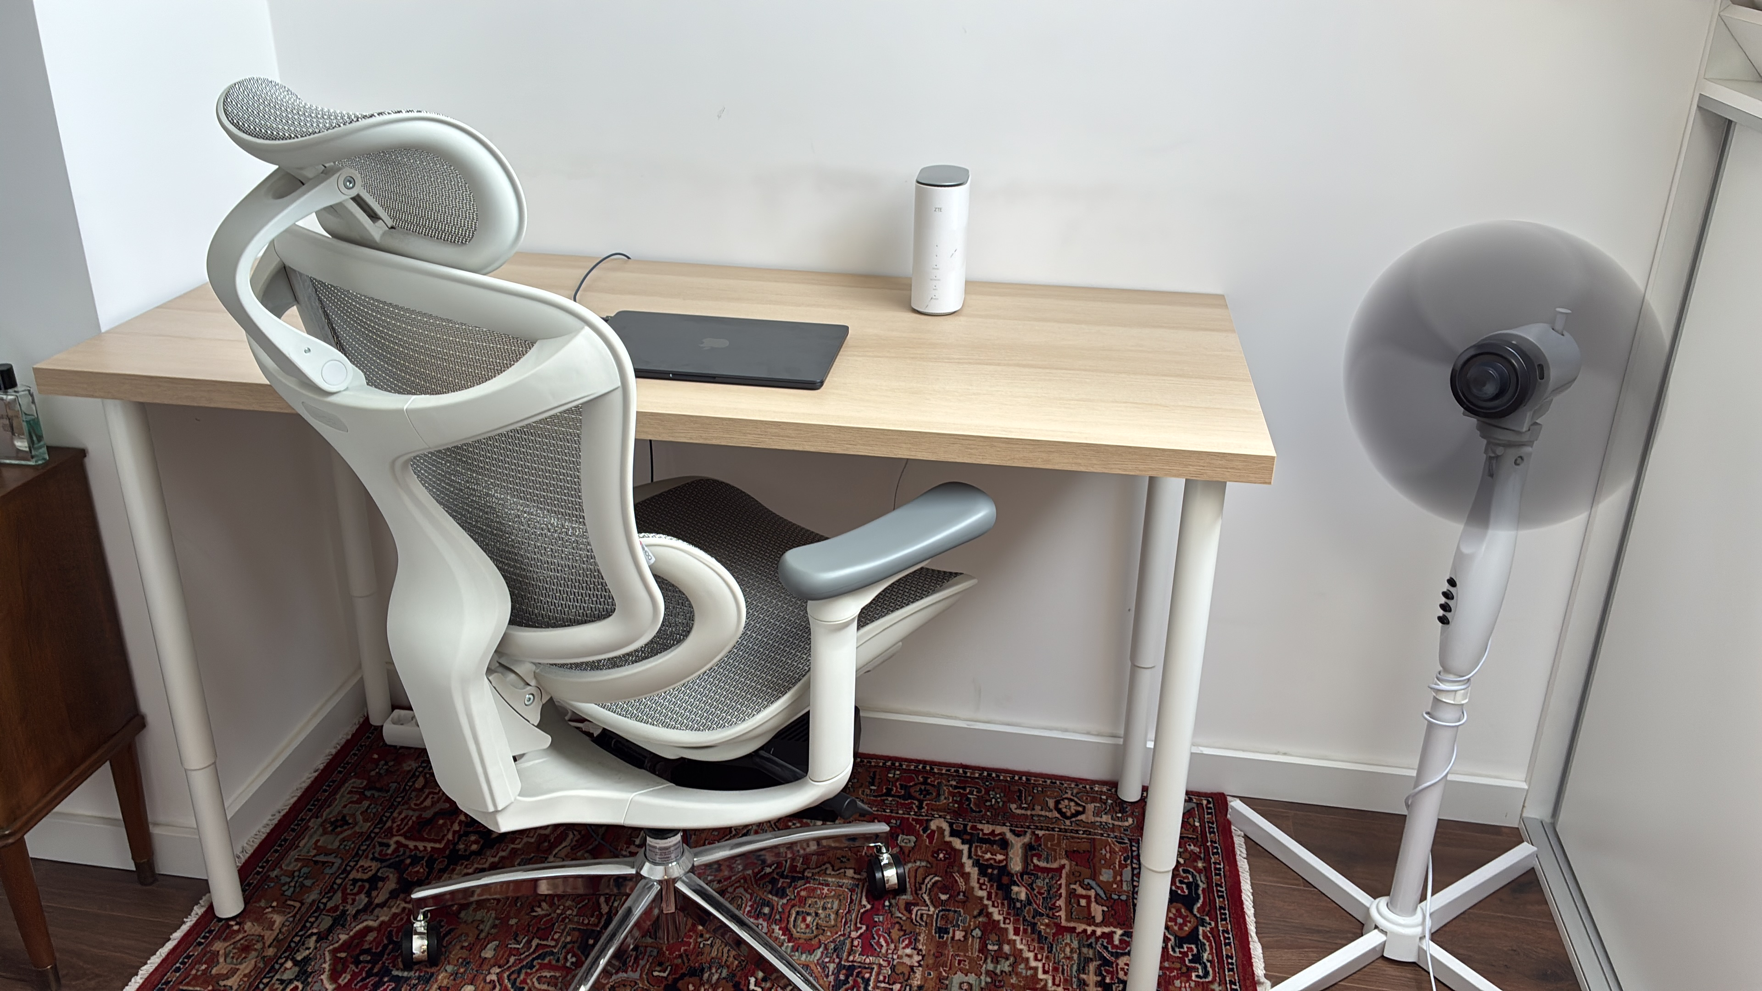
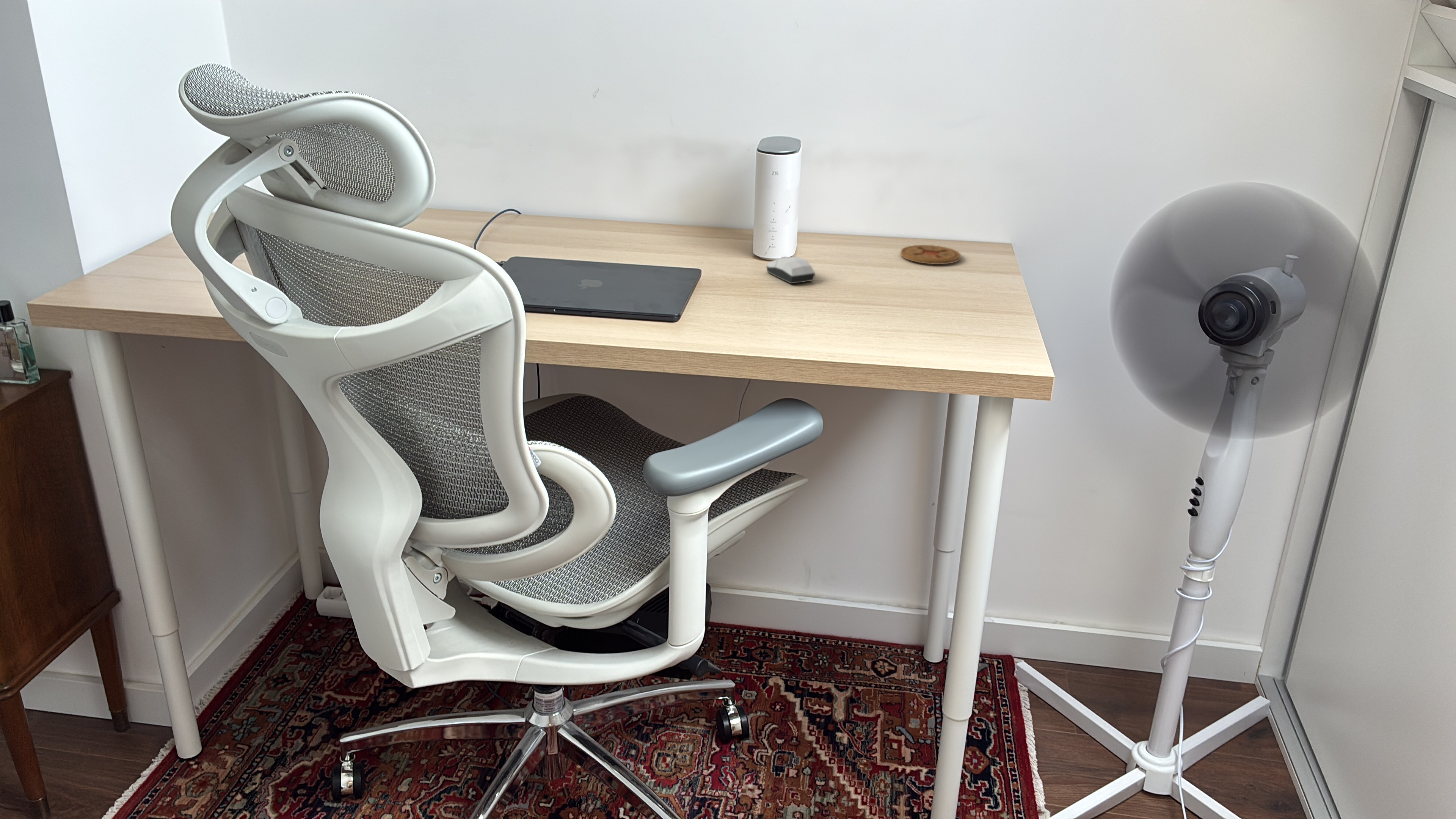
+ coaster (930, 254)
+ computer mouse (790, 267)
